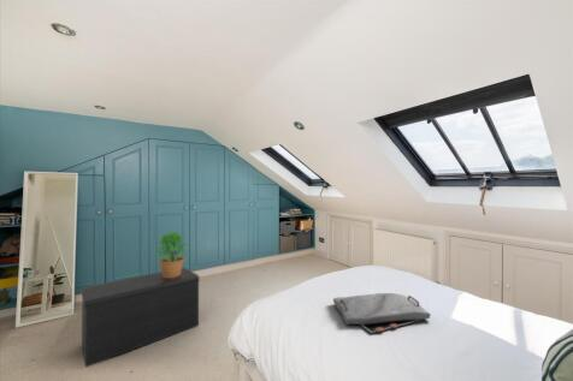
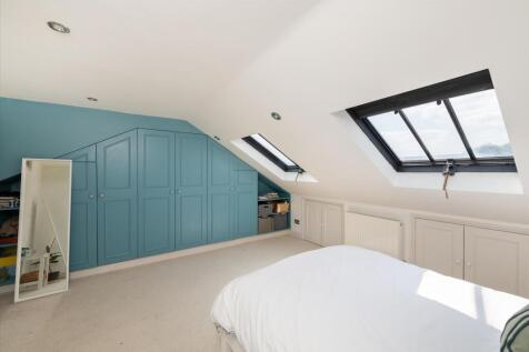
- bench (143, 306)
- serving tray (380, 308)
- potted plant (171, 252)
